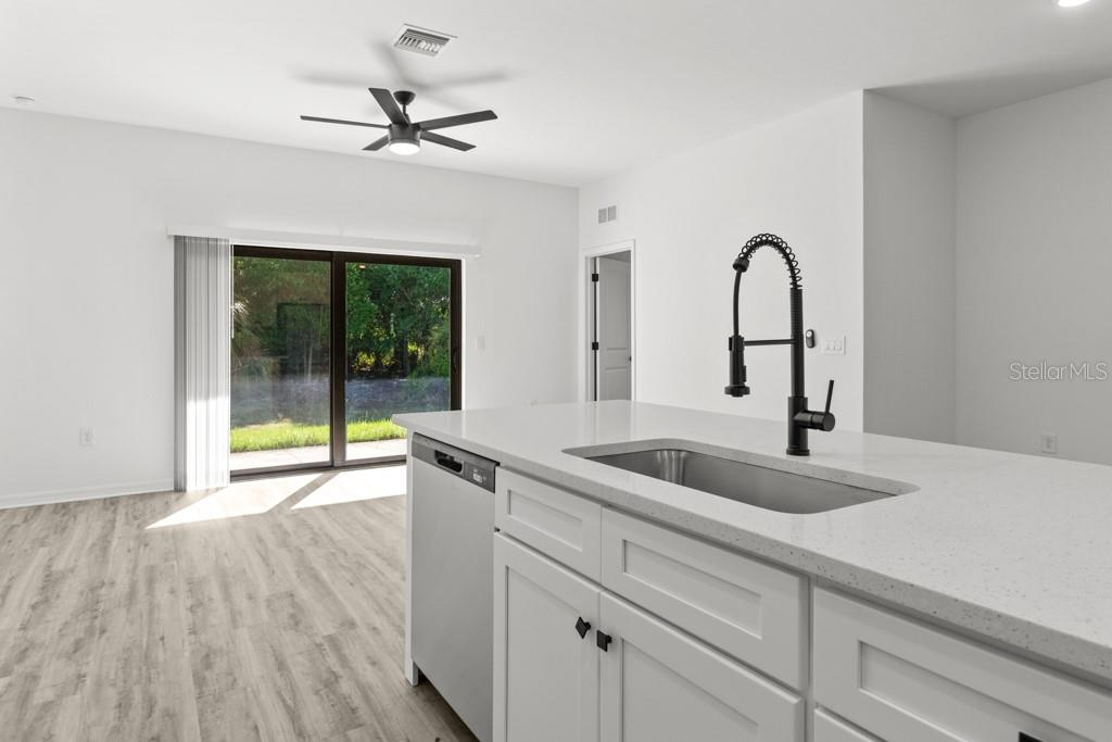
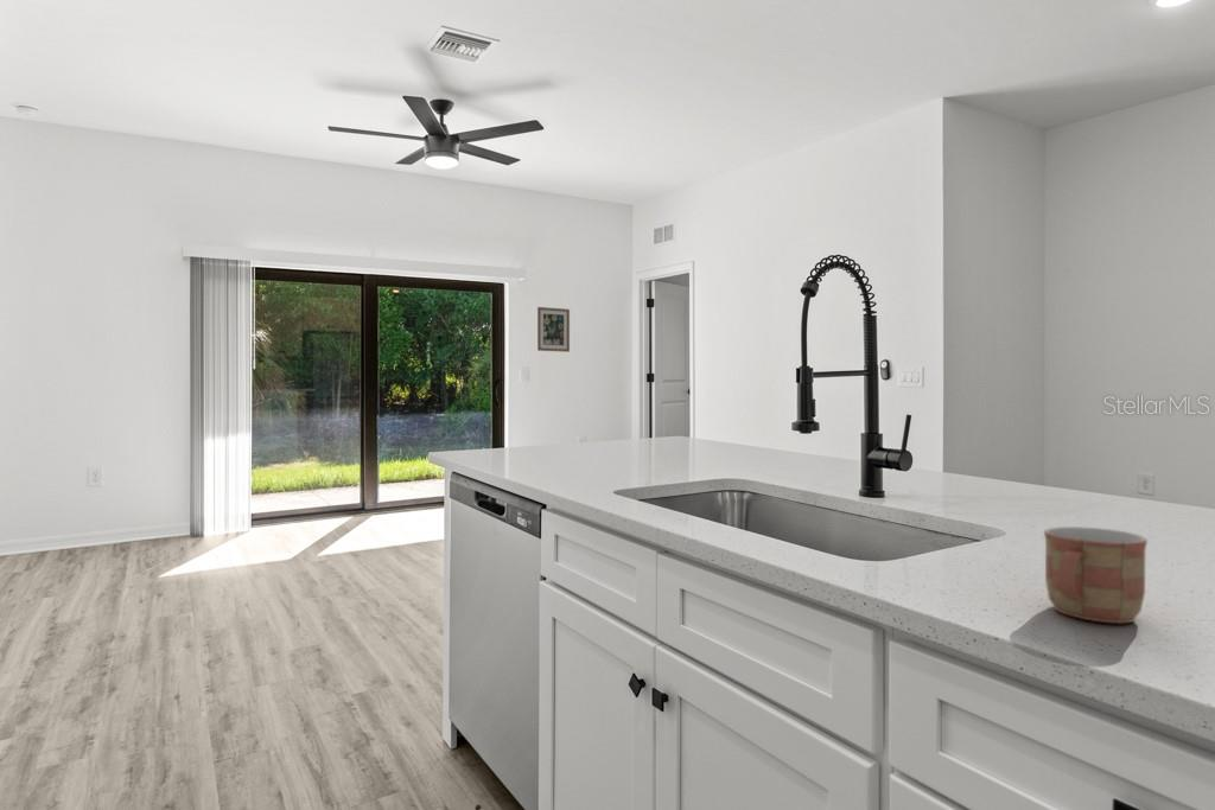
+ mug (1088, 575)
+ wall art (553, 330)
